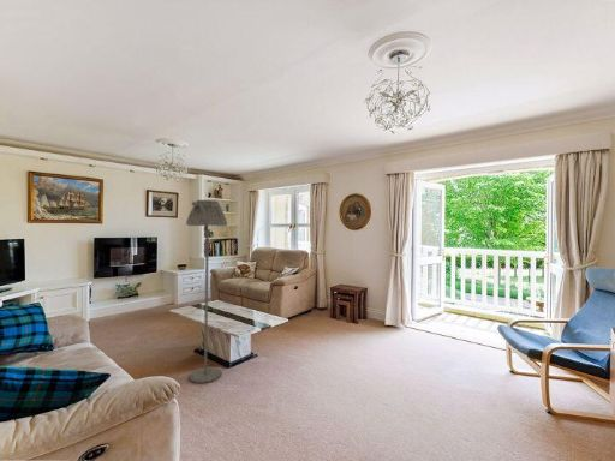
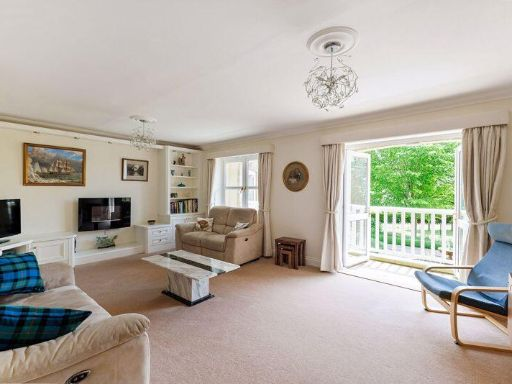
- floor lamp (205, 288)
